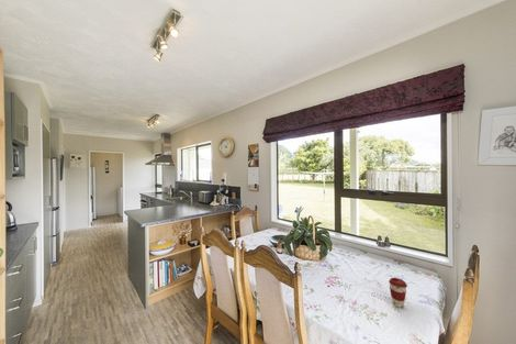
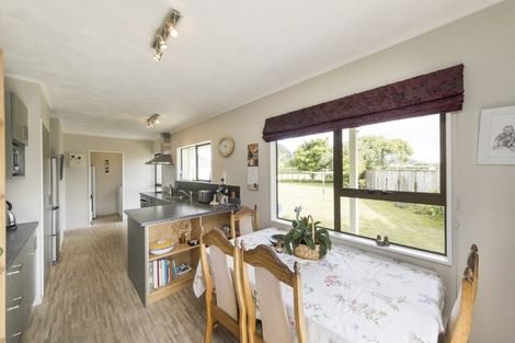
- coffee cup (397, 292)
